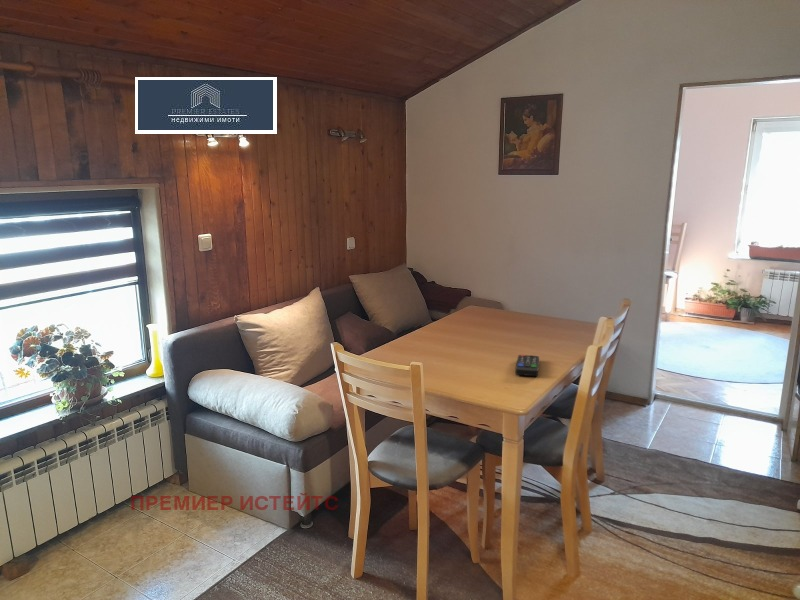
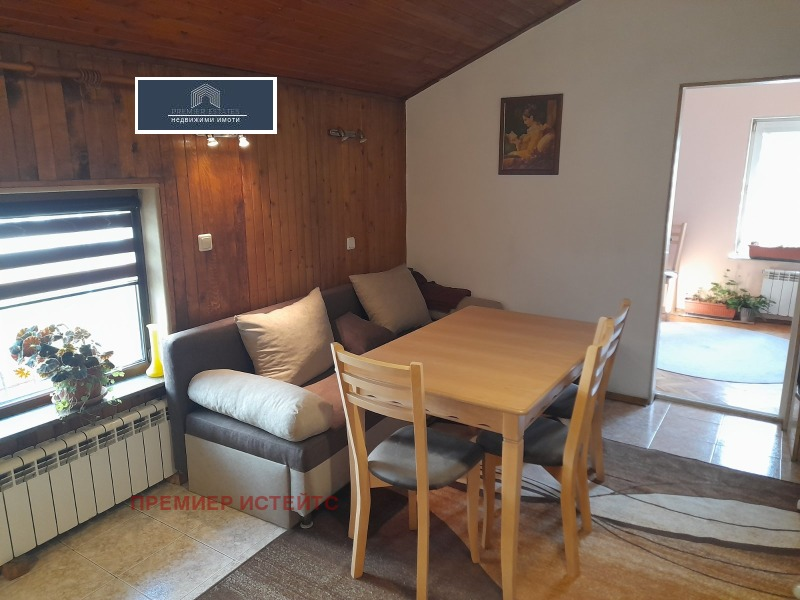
- remote control (527, 364)
